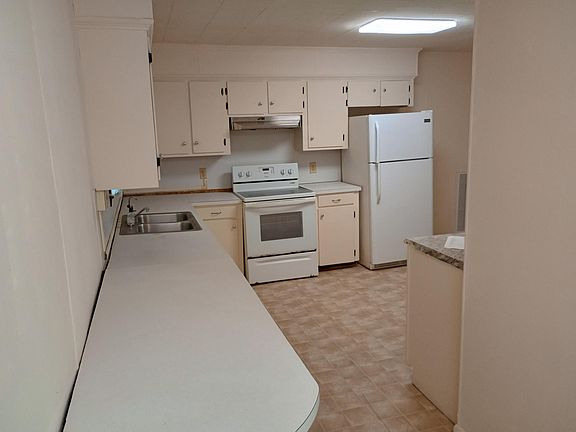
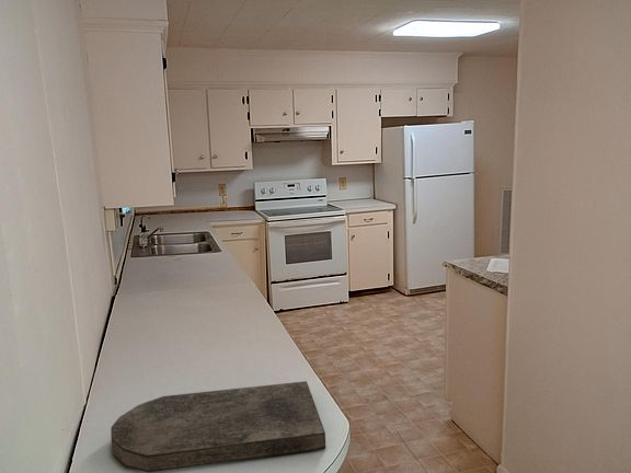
+ cutting board (217, 423)
